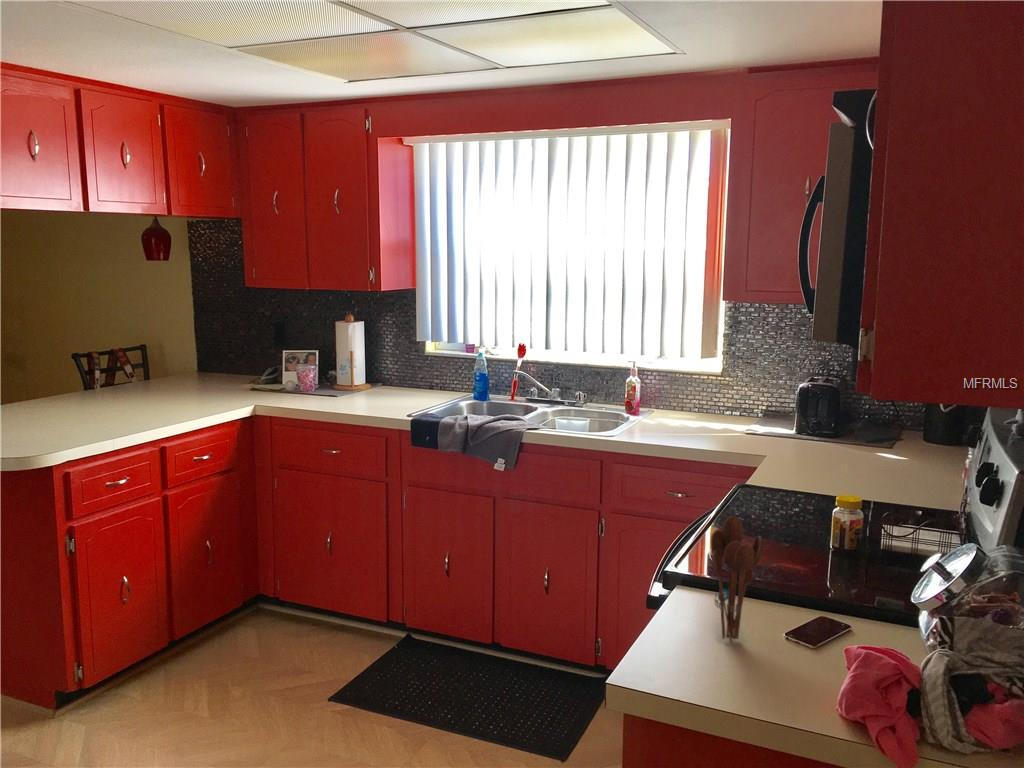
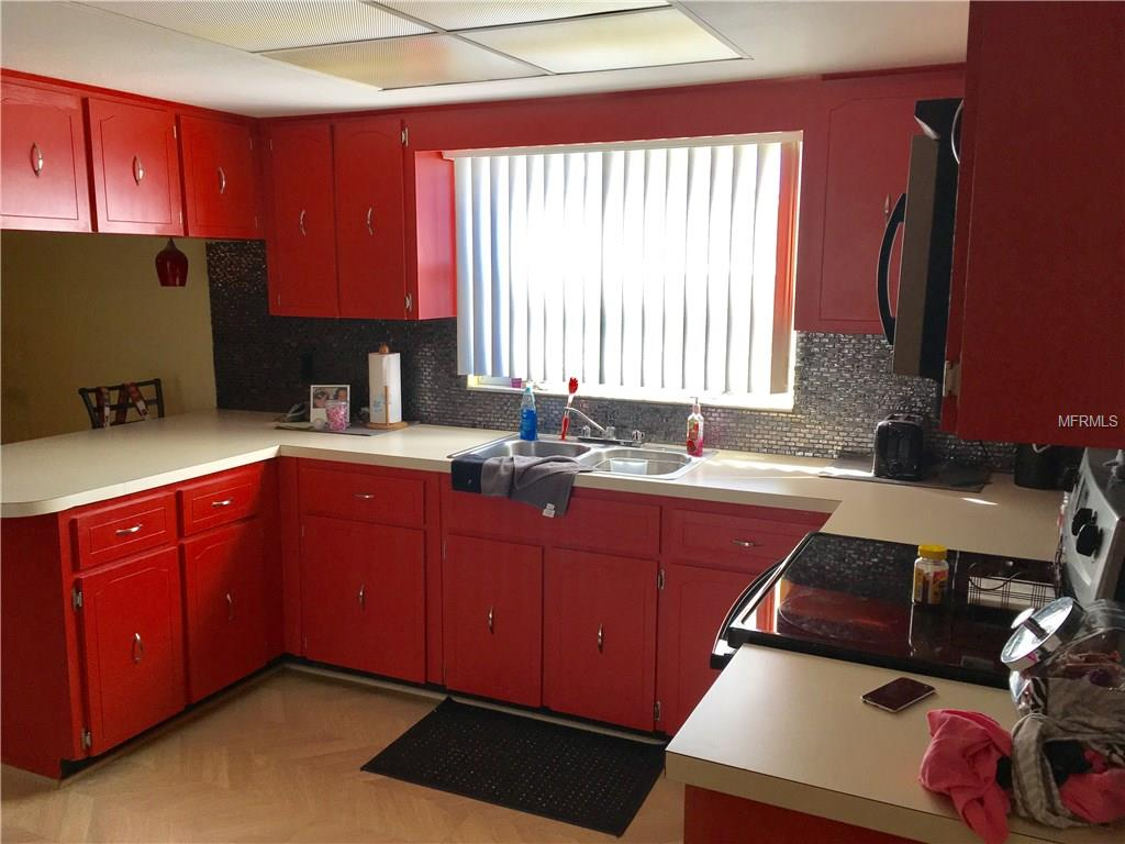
- utensil holder (733, 581)
